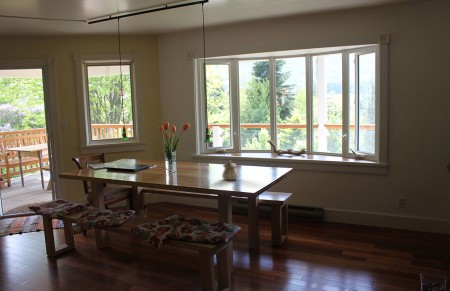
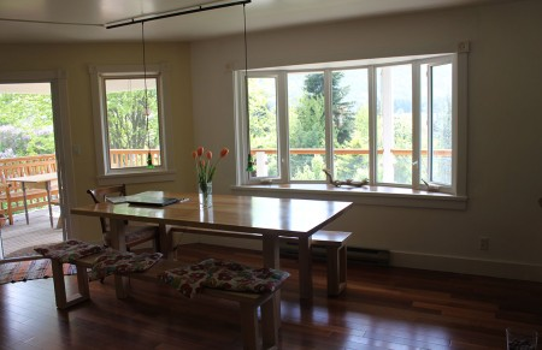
- teapot (229, 169)
